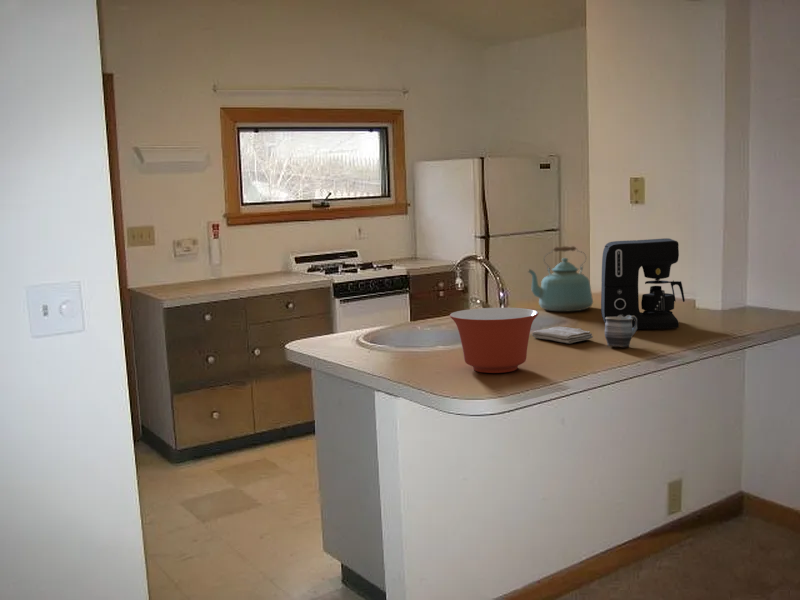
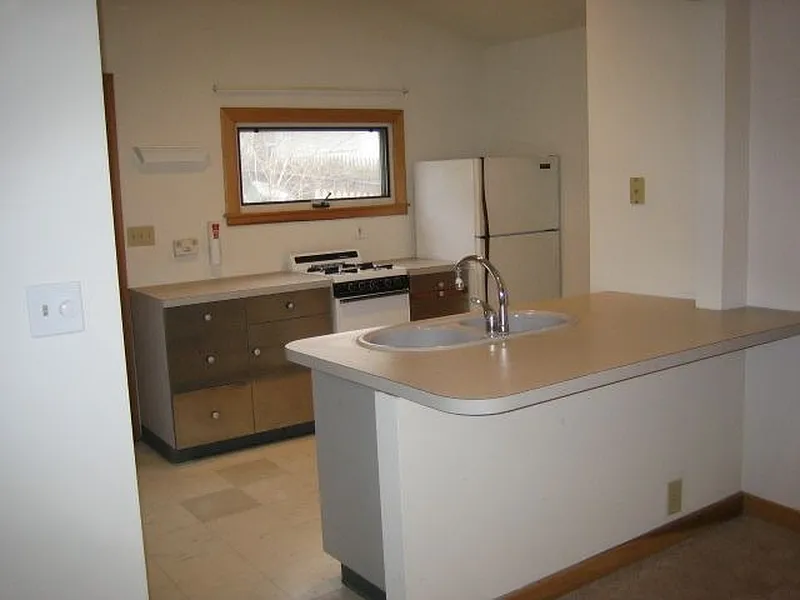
- coffee maker (645, 283)
- mixing bowl (494, 341)
- washcloth (562, 334)
- mug (621, 330)
- kettle (559, 277)
